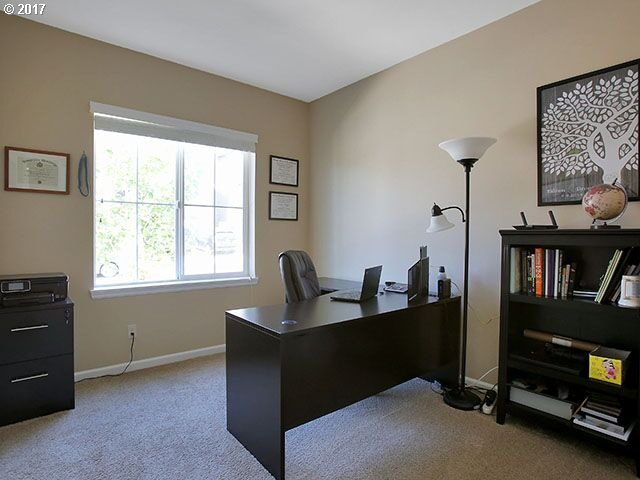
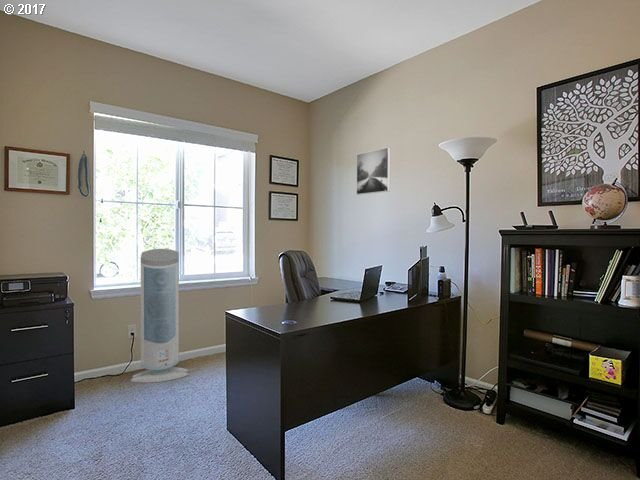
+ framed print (372, 172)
+ air purifier (160, 312)
